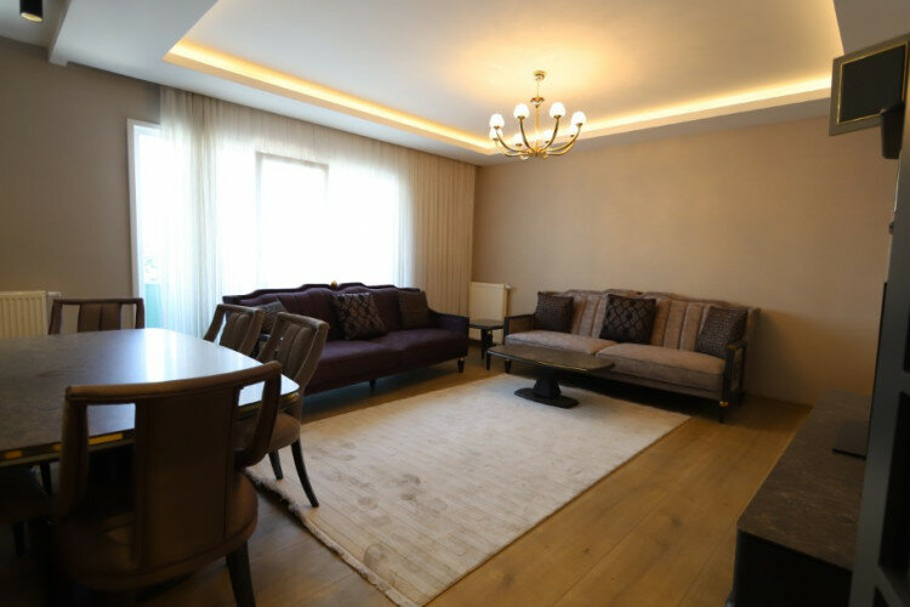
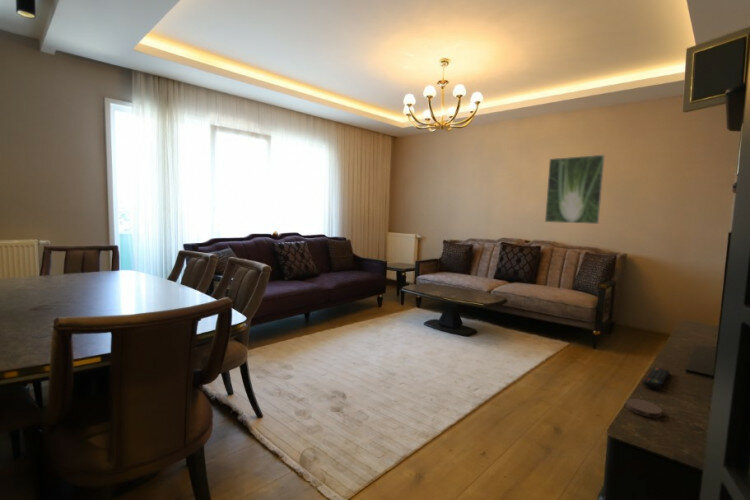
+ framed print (573, 190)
+ coaster (643, 407)
+ remote control (656, 378)
